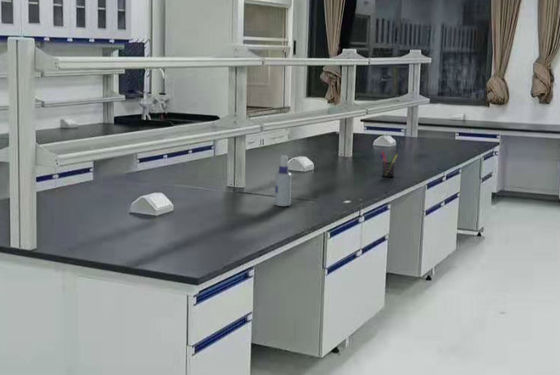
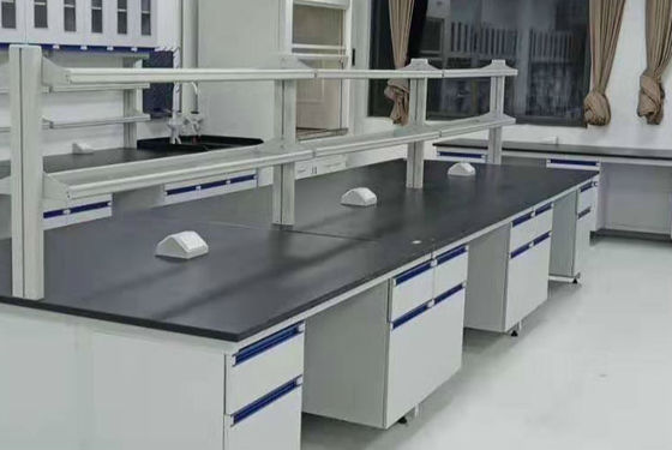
- pen holder (388, 164)
- spray bottle (283, 180)
